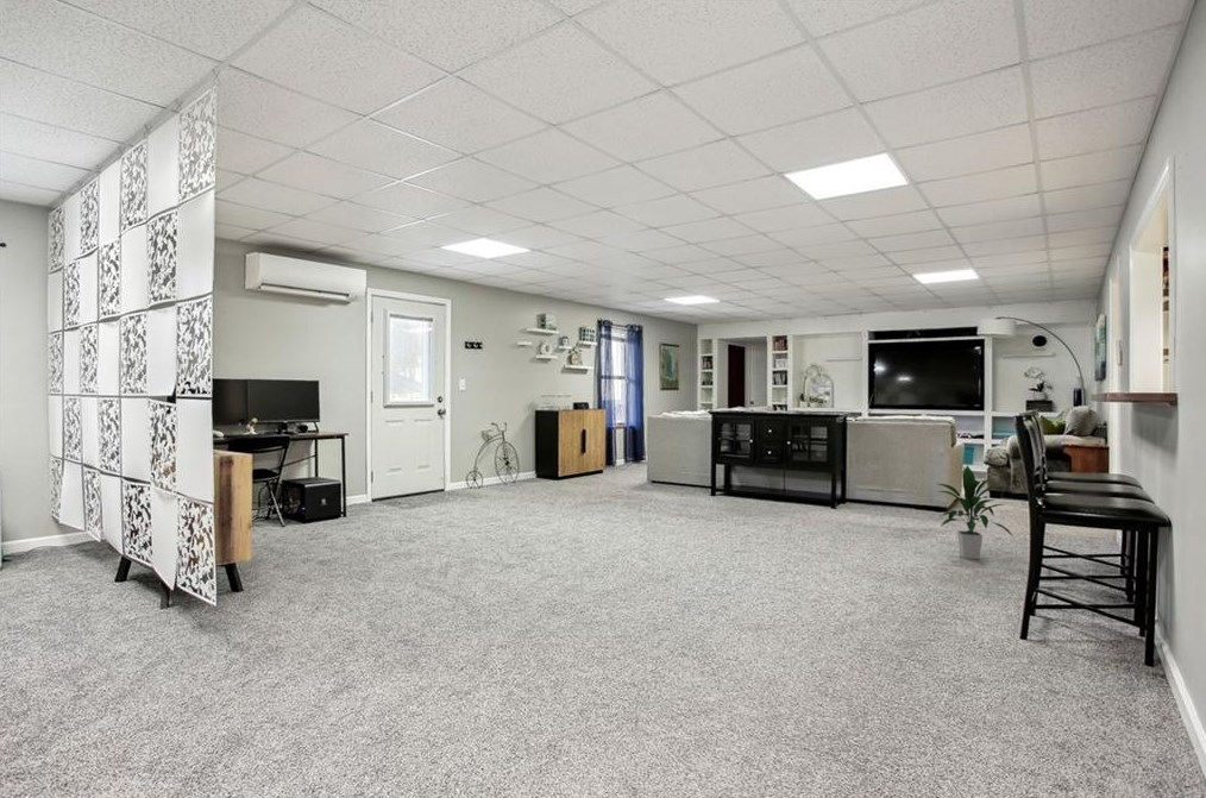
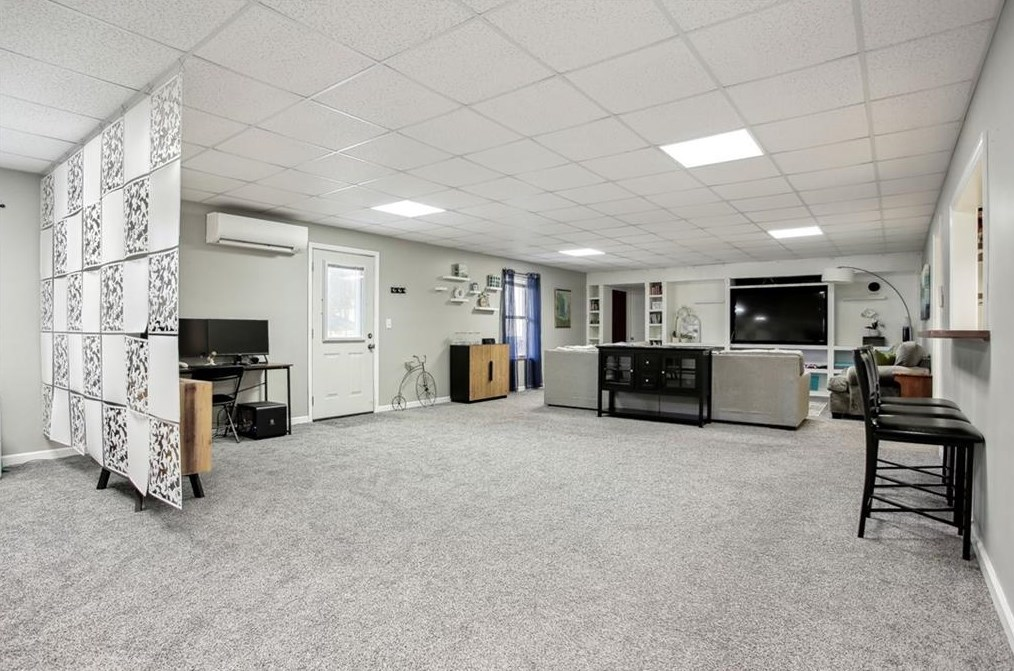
- indoor plant (974, 511)
